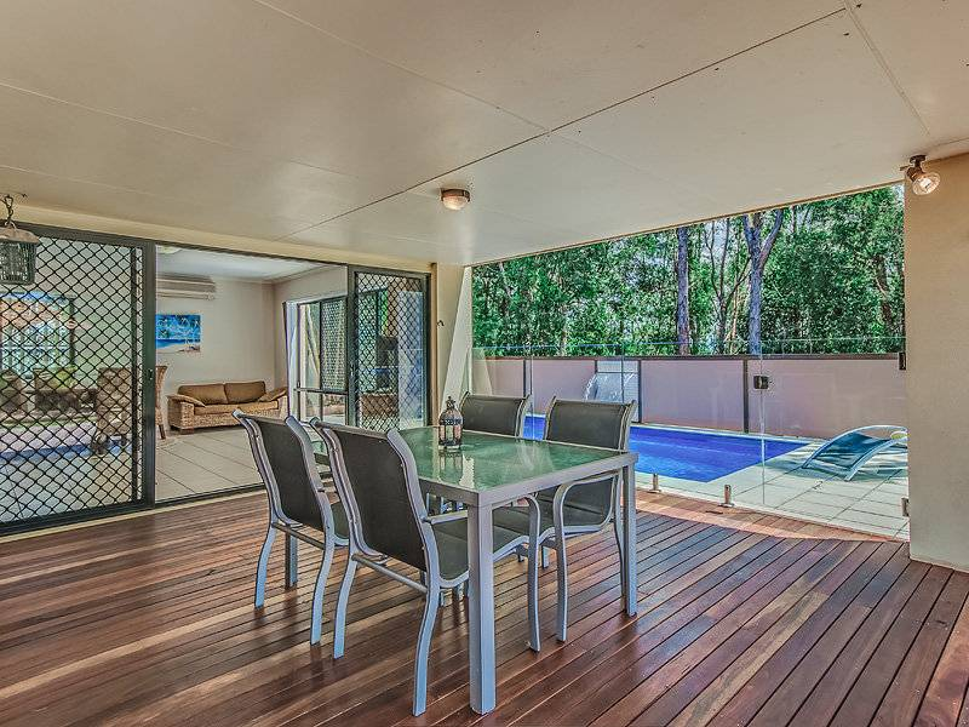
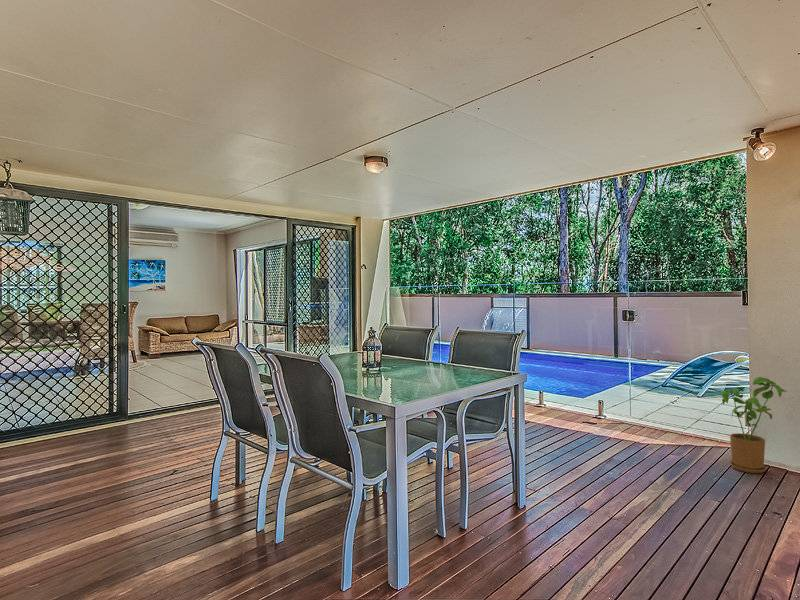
+ house plant (748, 423)
